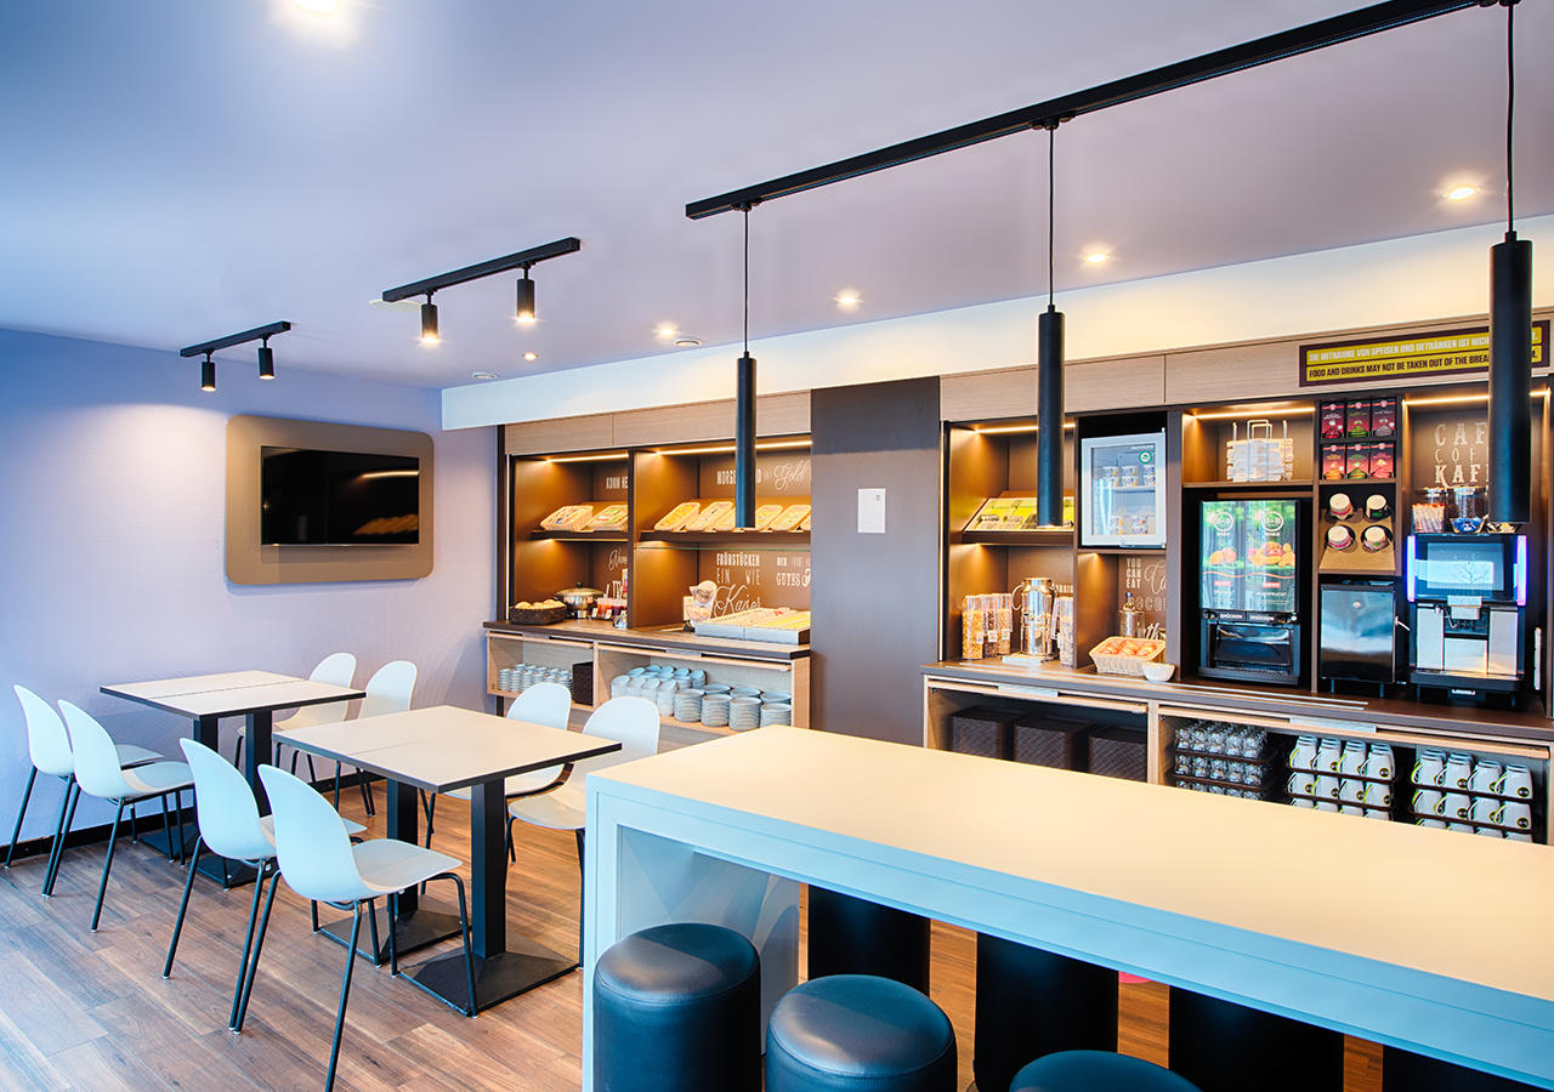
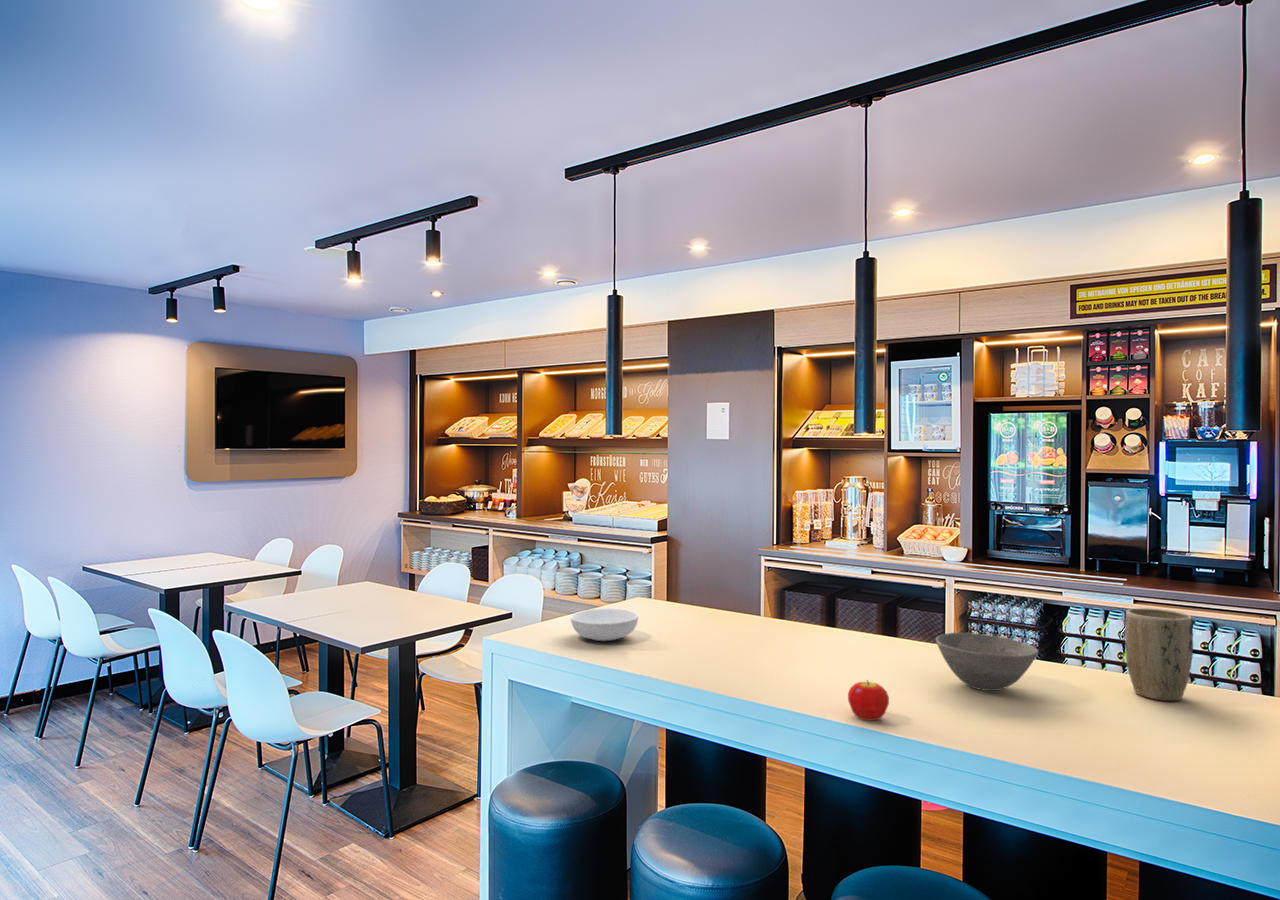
+ bowl (985, 664)
+ plant pot (1158, 654)
+ serving bowl (604, 626)
+ fruit (868, 698)
